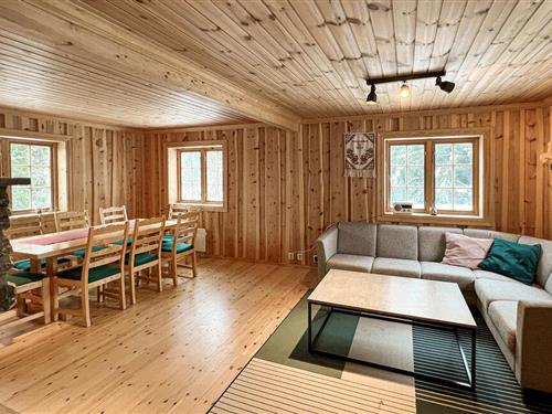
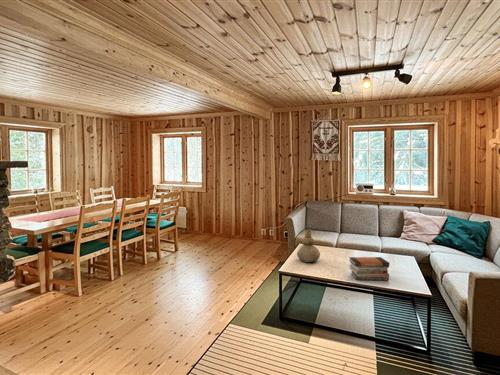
+ book stack (368, 268)
+ vase (308, 245)
